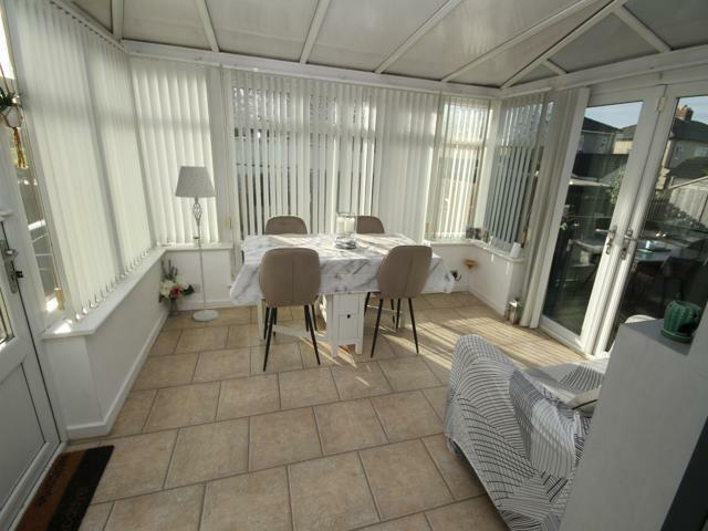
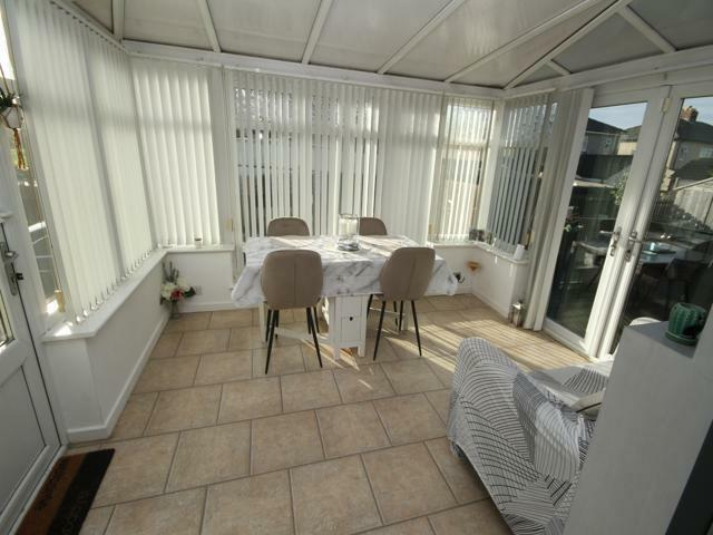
- floor lamp (199, 246)
